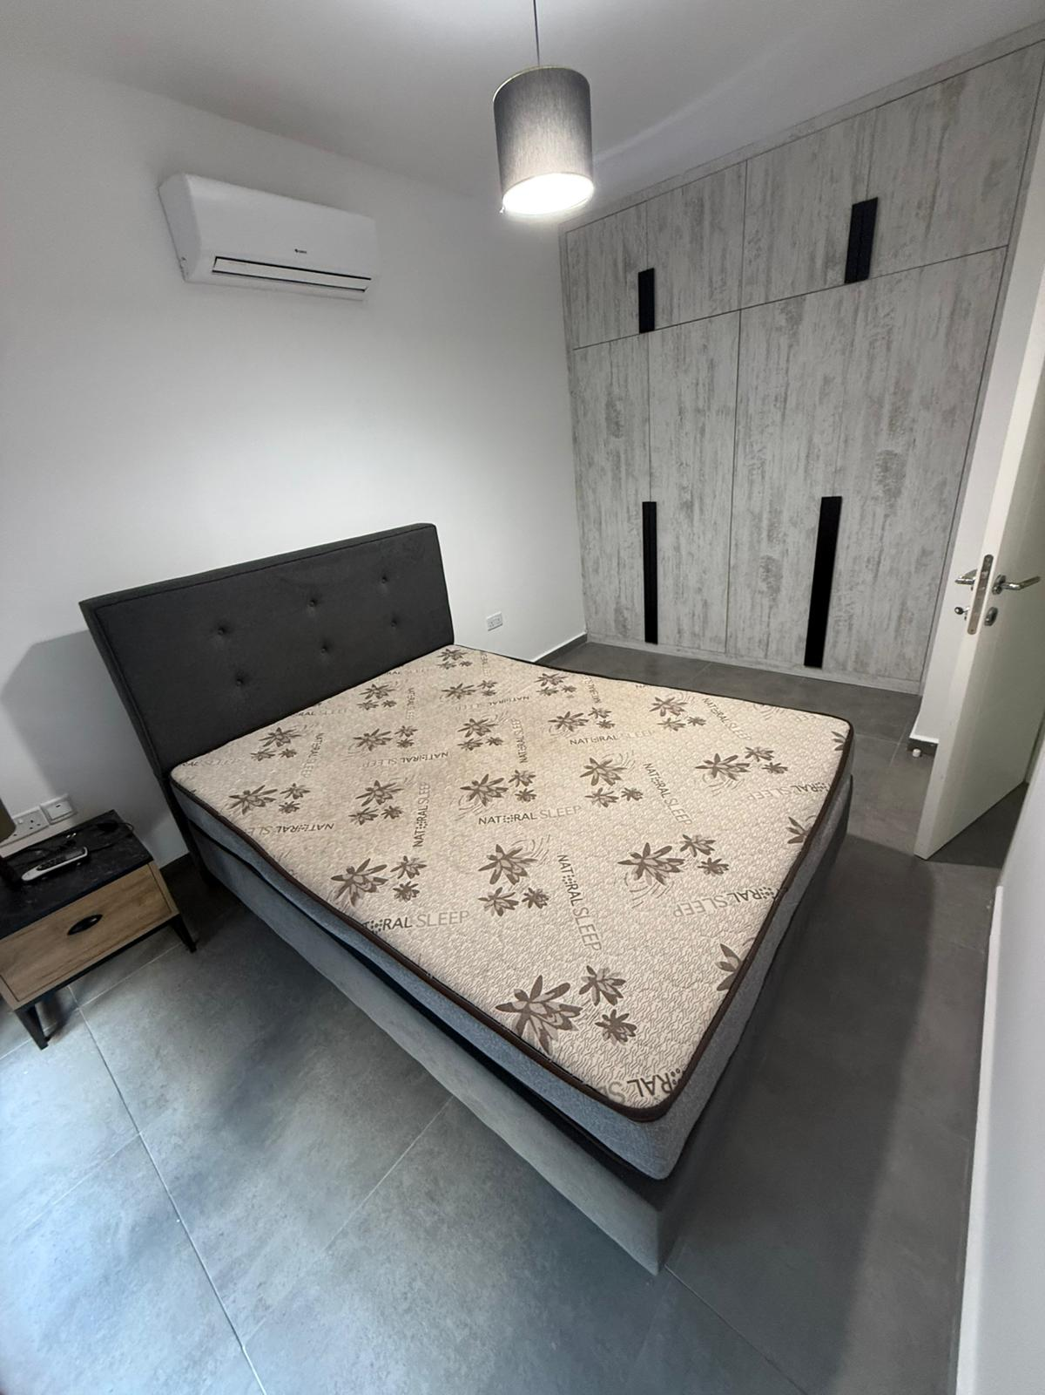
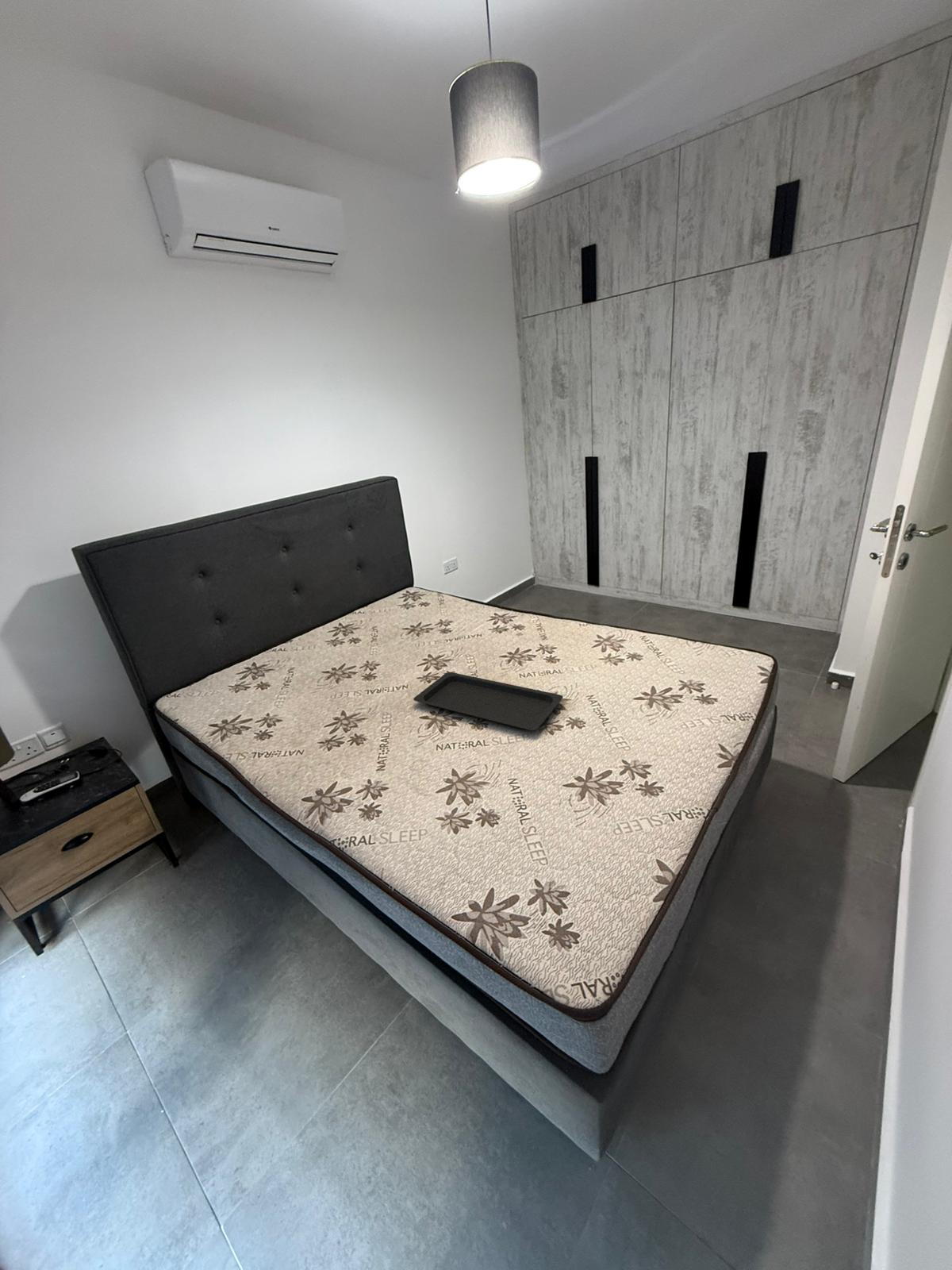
+ serving tray (486, 700)
